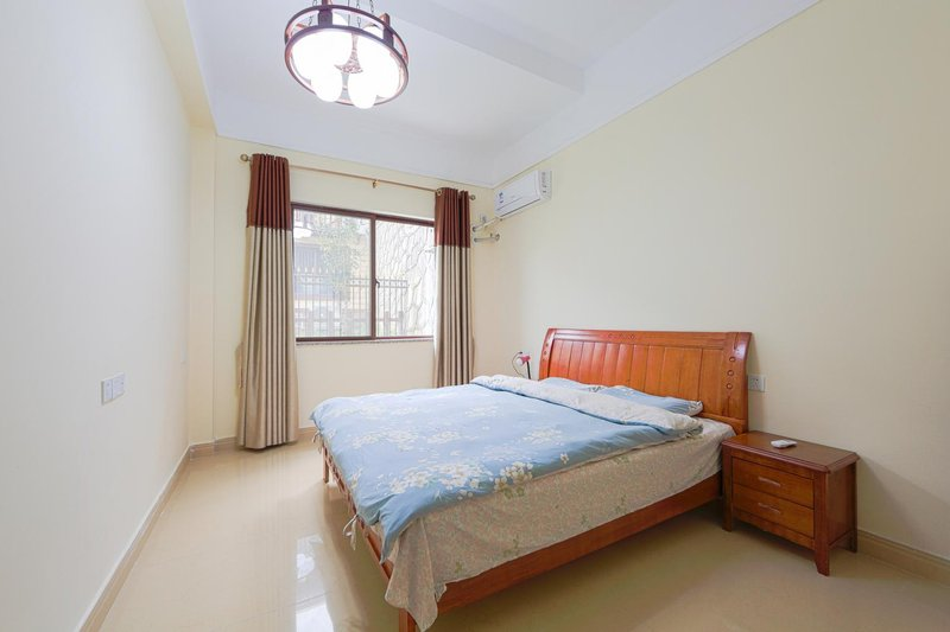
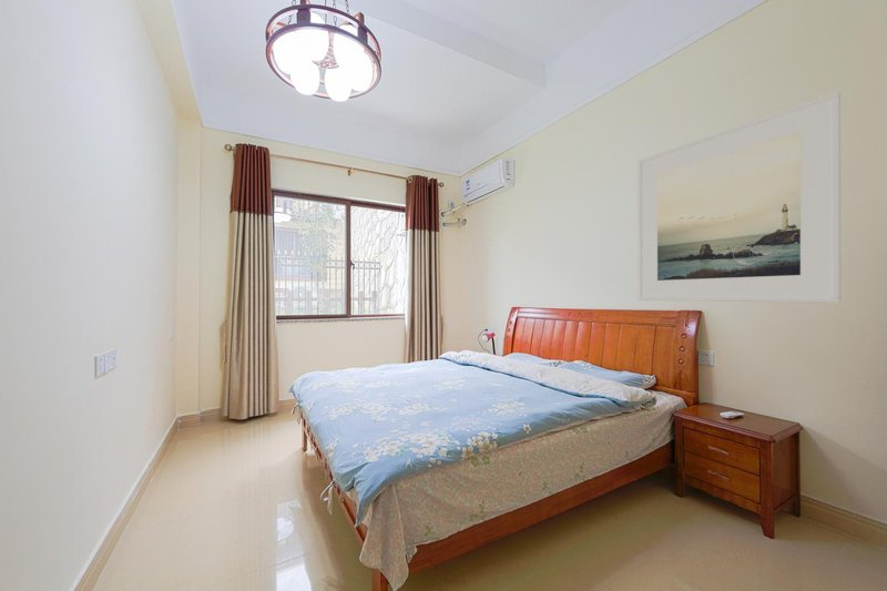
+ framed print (718, 216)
